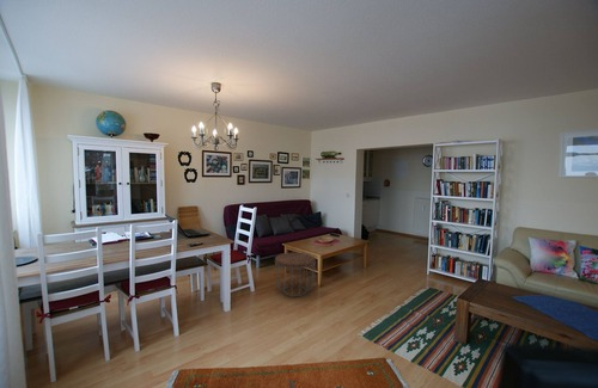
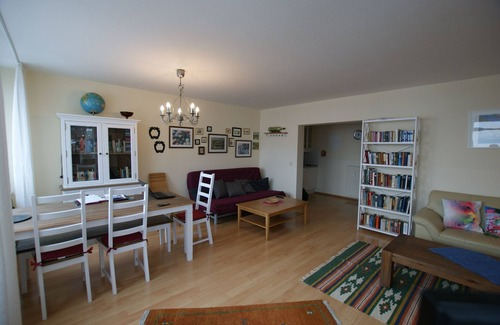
- side table (297, 275)
